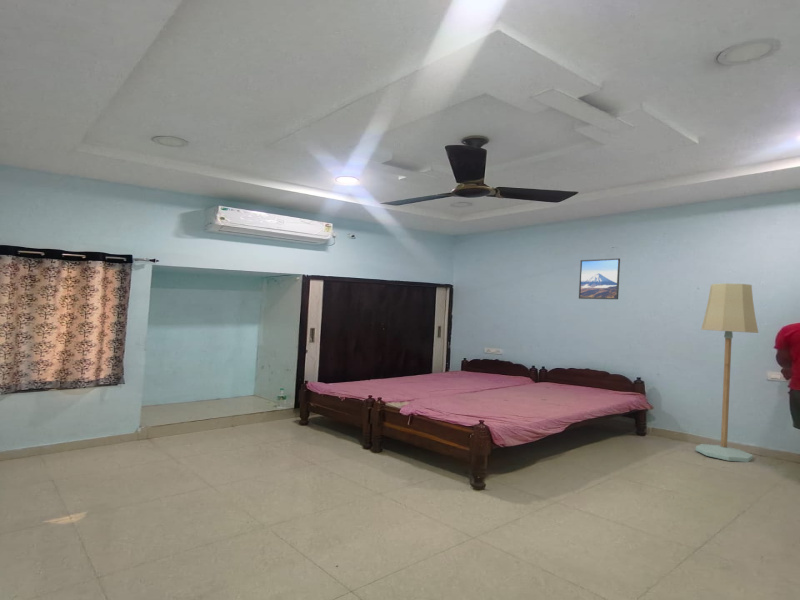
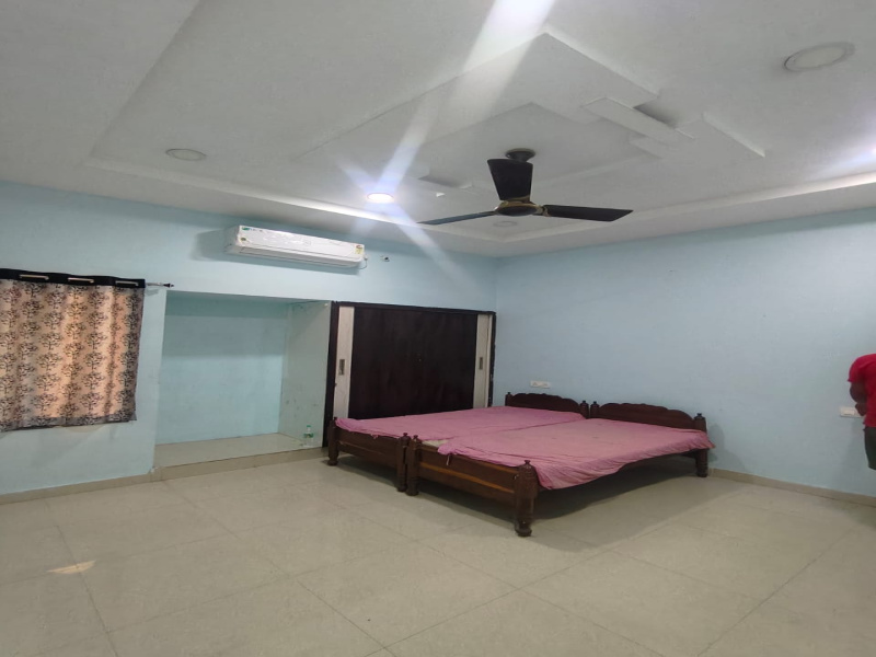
- floor lamp (727, 369)
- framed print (598, 279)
